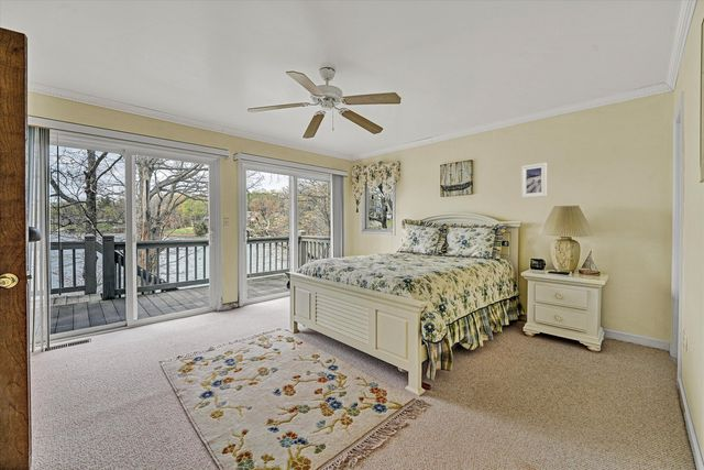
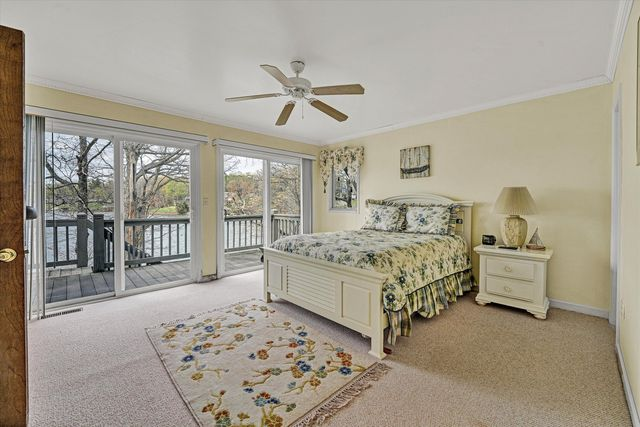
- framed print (534, 181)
